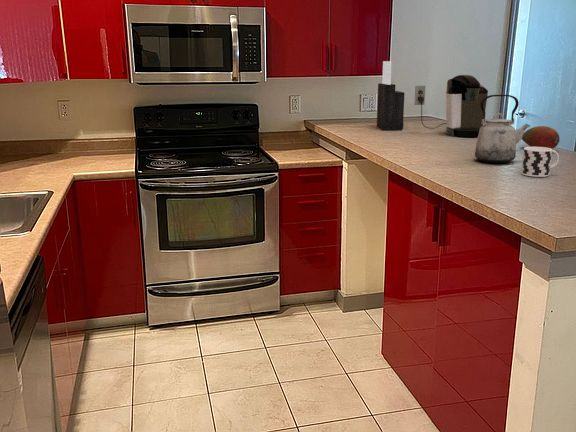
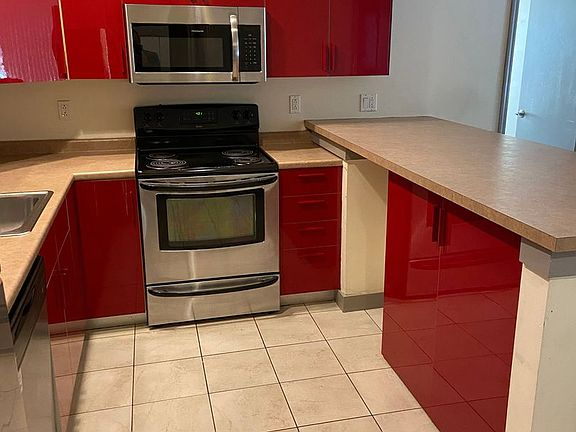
- fruit (540, 138)
- knife block (392, 95)
- coffee maker (454, 105)
- kettle (504, 128)
- cup (541, 161)
